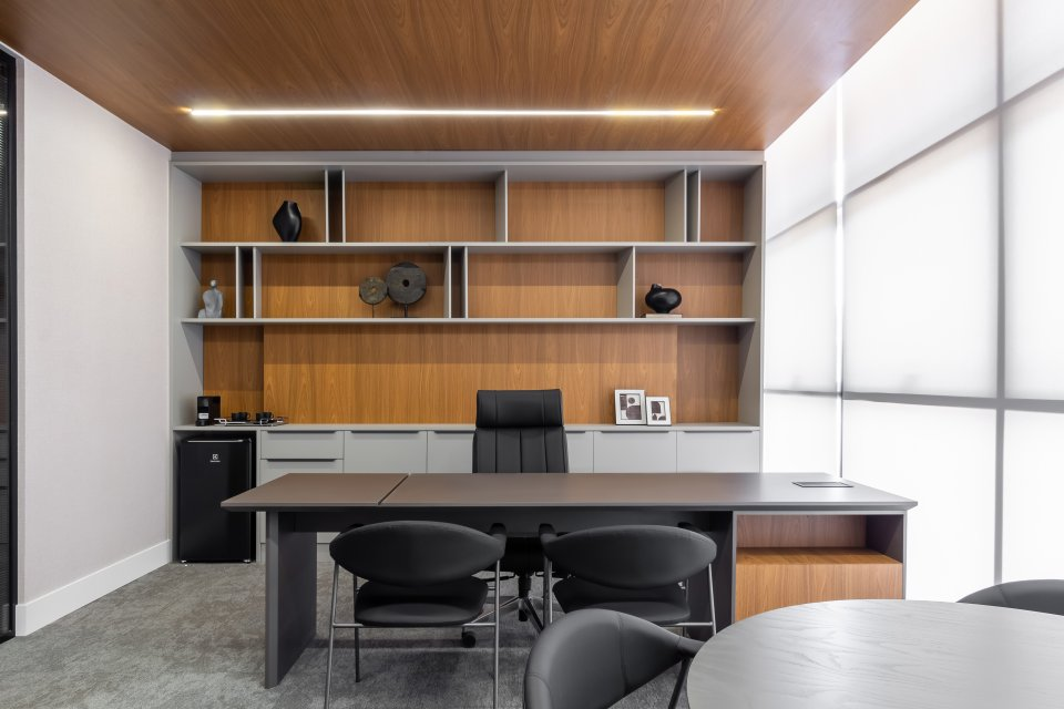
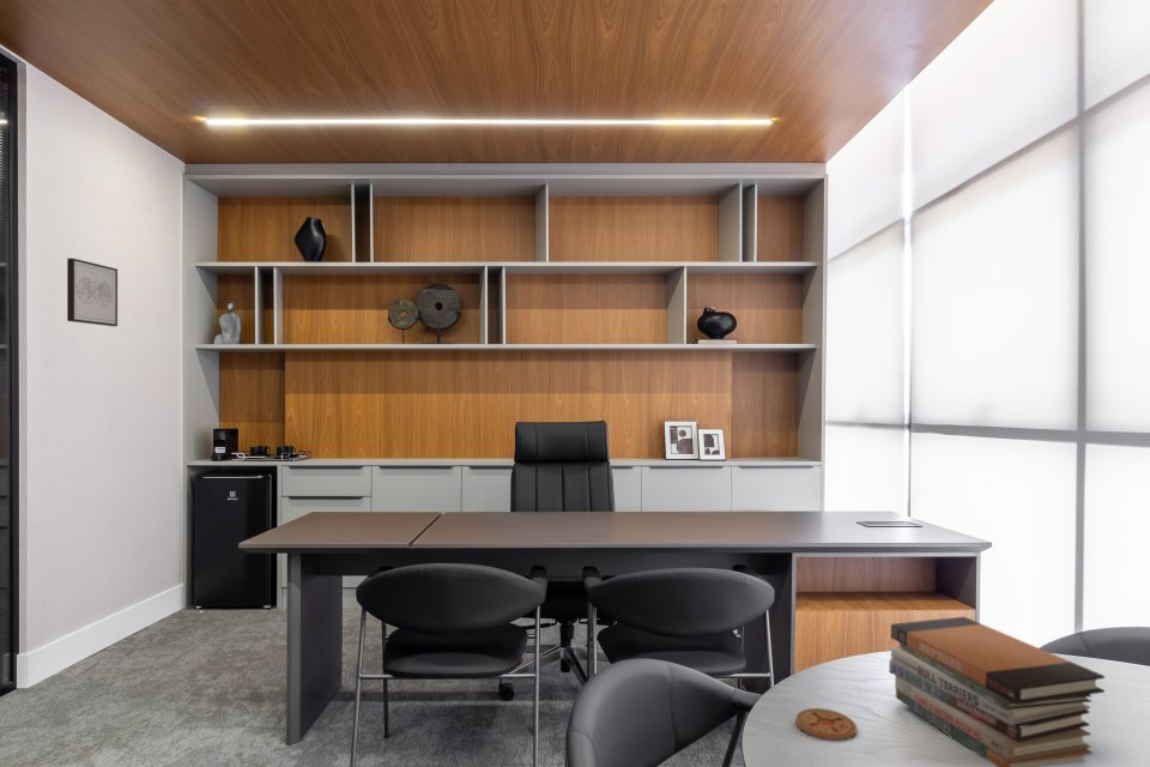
+ book stack (983, 687)
+ wall art (93, 294)
+ coaster (825, 724)
